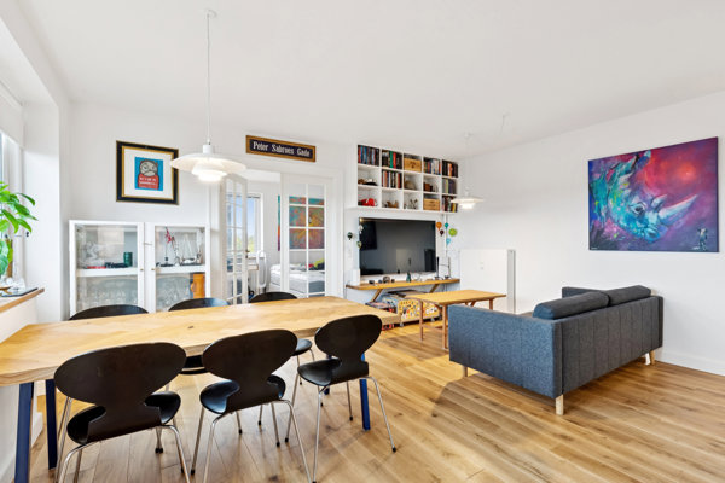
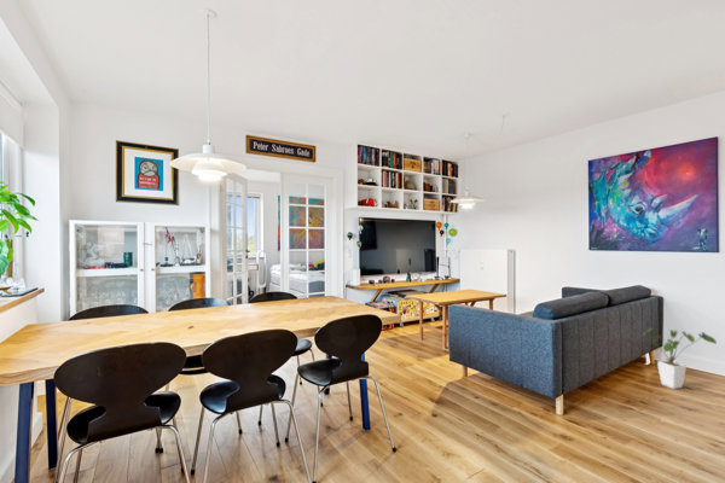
+ house plant (675, 356)
